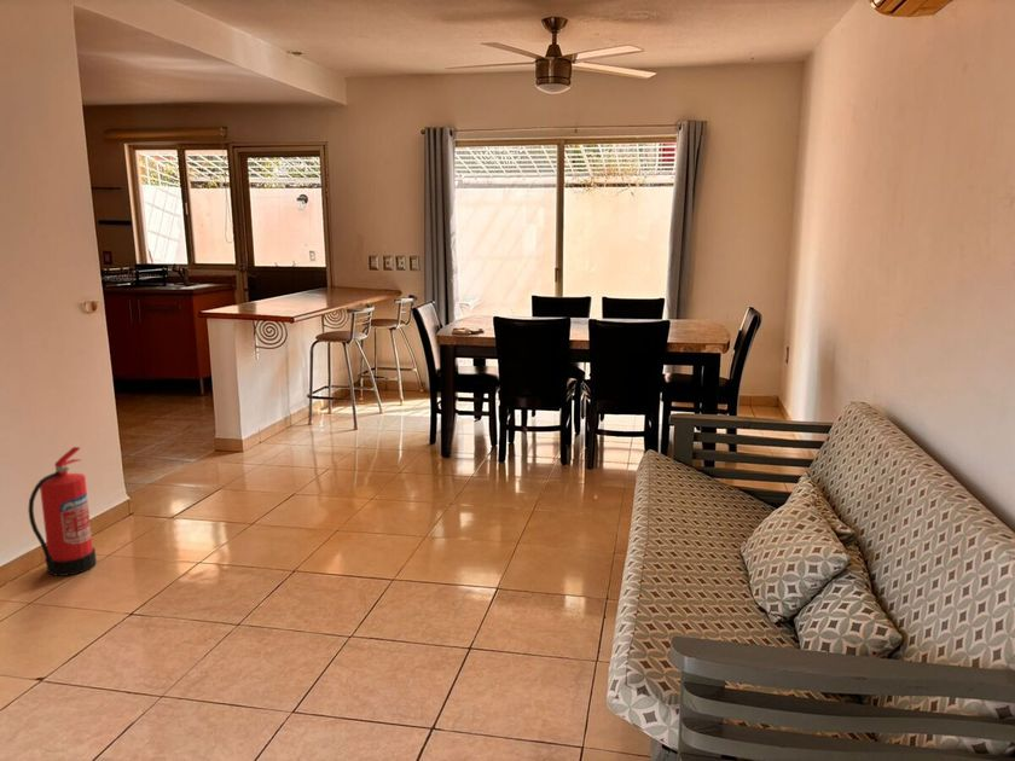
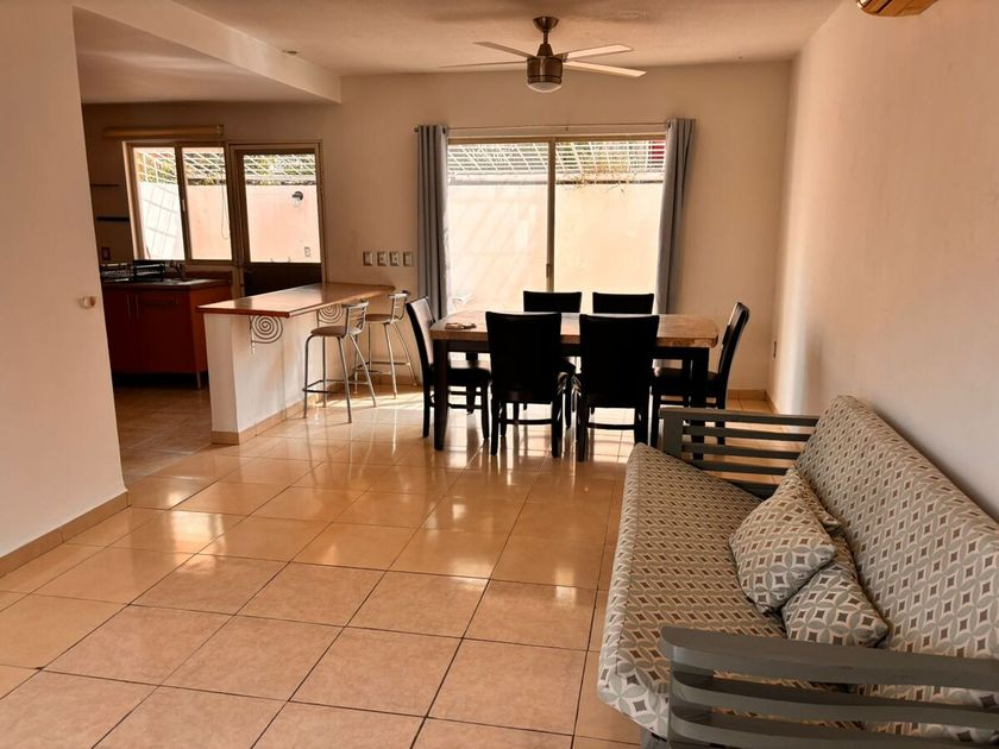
- fire extinguisher (58, 515)
